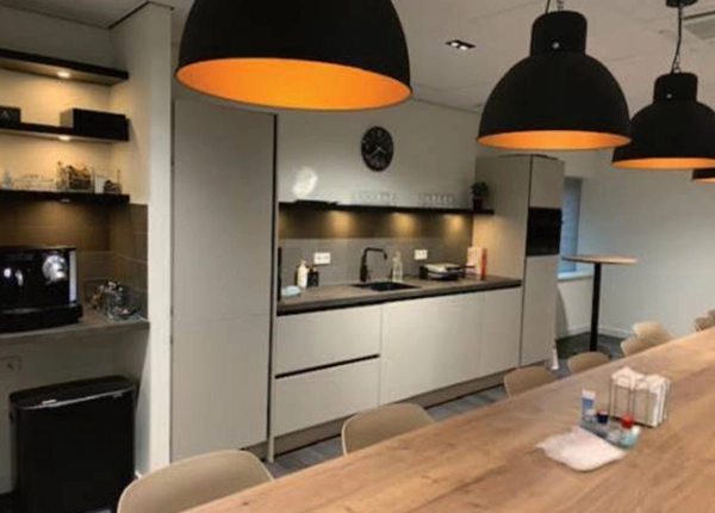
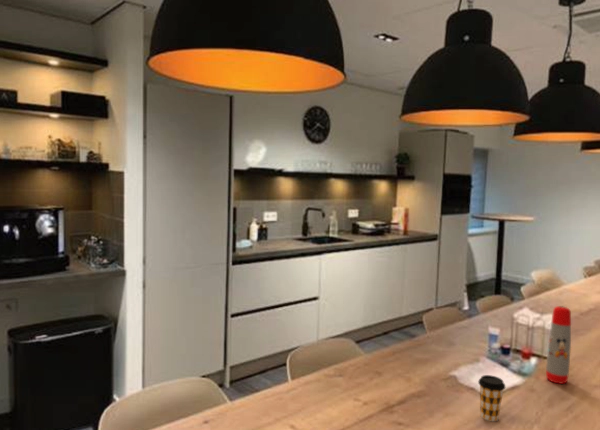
+ coffee cup (490, 398)
+ water bottle (559, 343)
